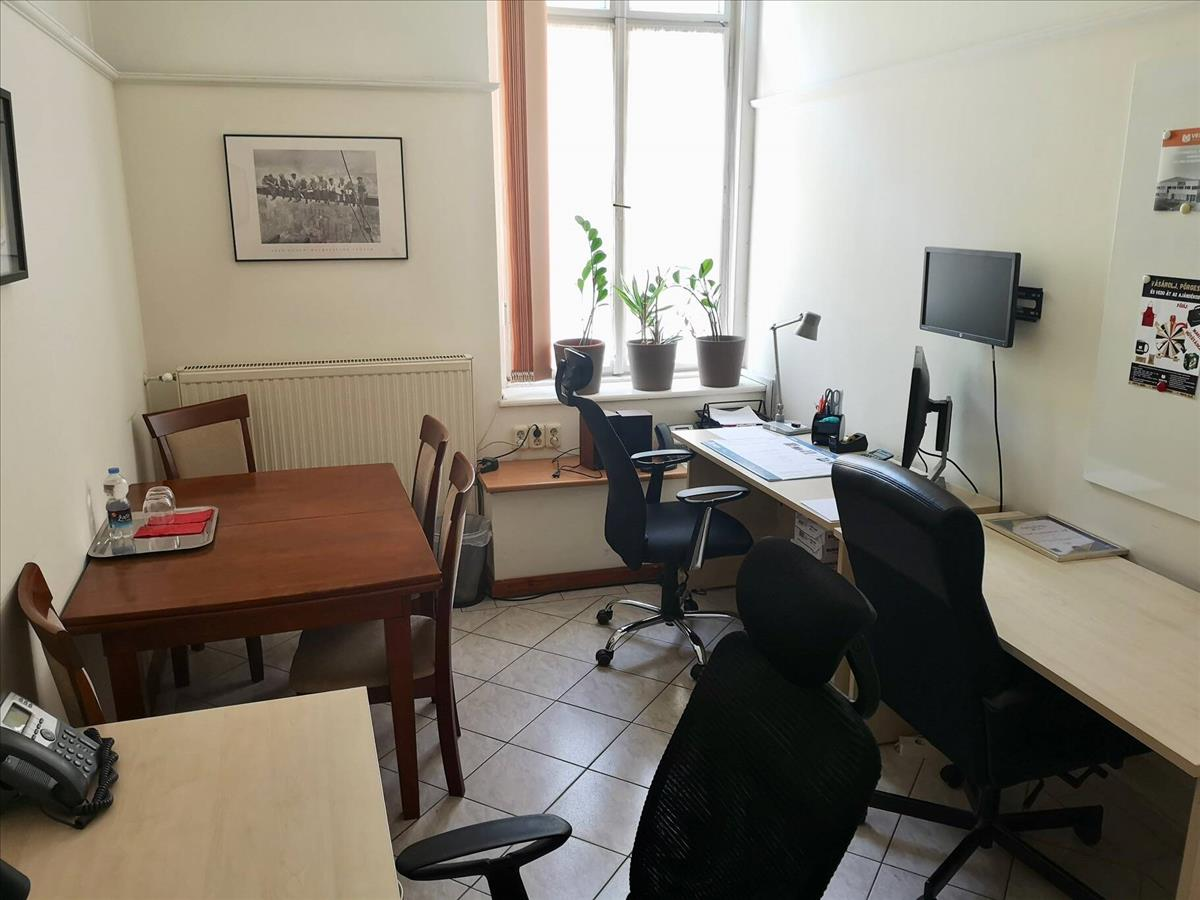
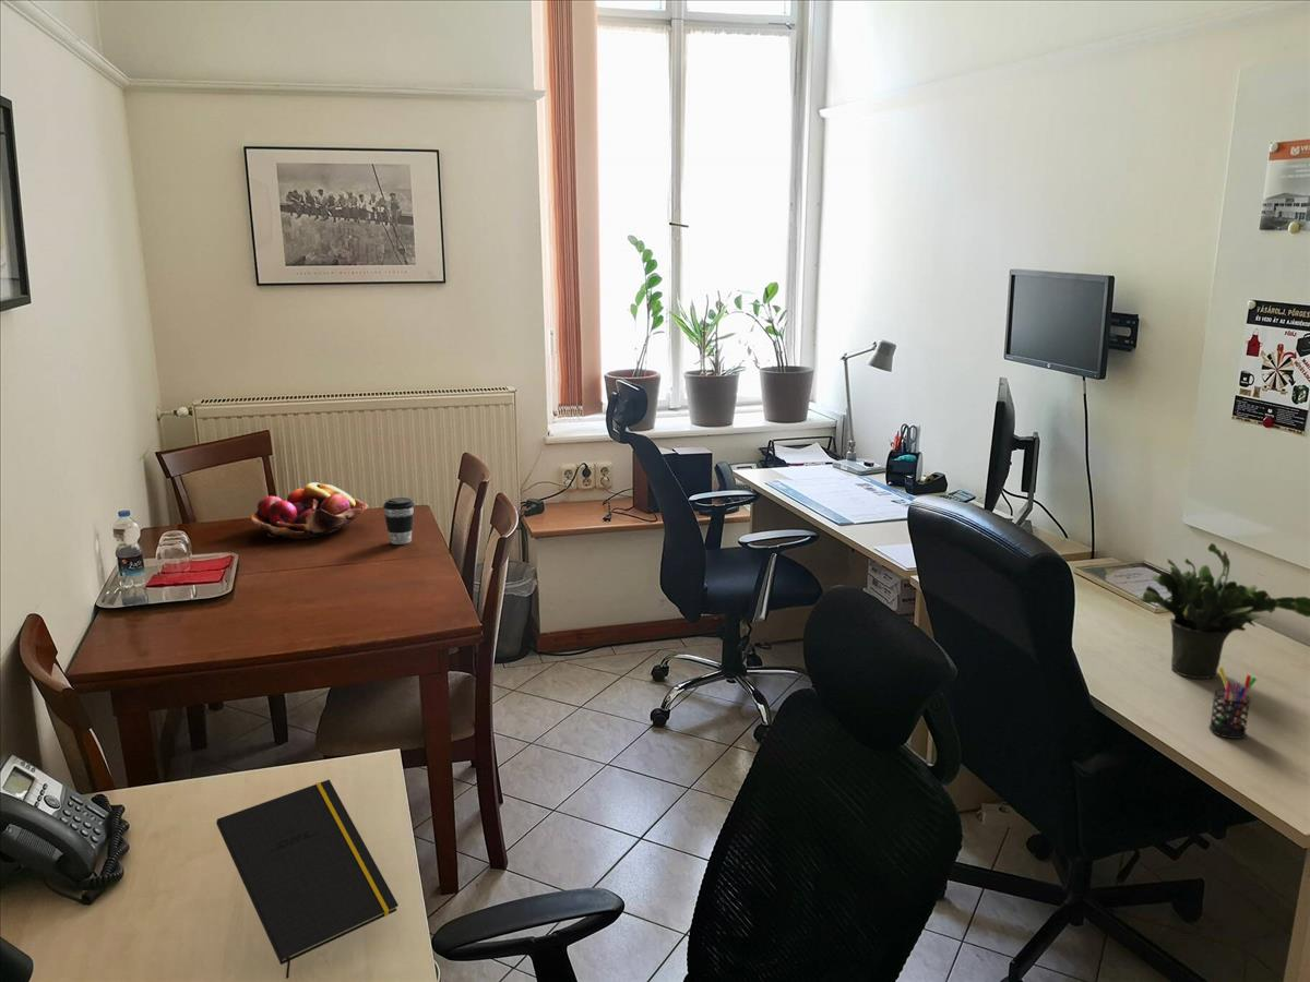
+ potted plant (1225, 611)
+ coffee cup (400, 520)
+ fruit basket (311, 507)
+ pen holder (1236, 700)
+ notepad (307, 874)
